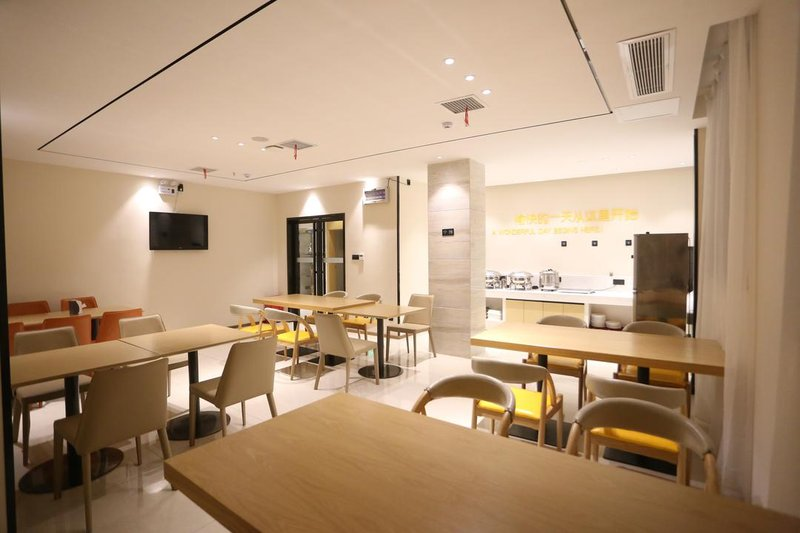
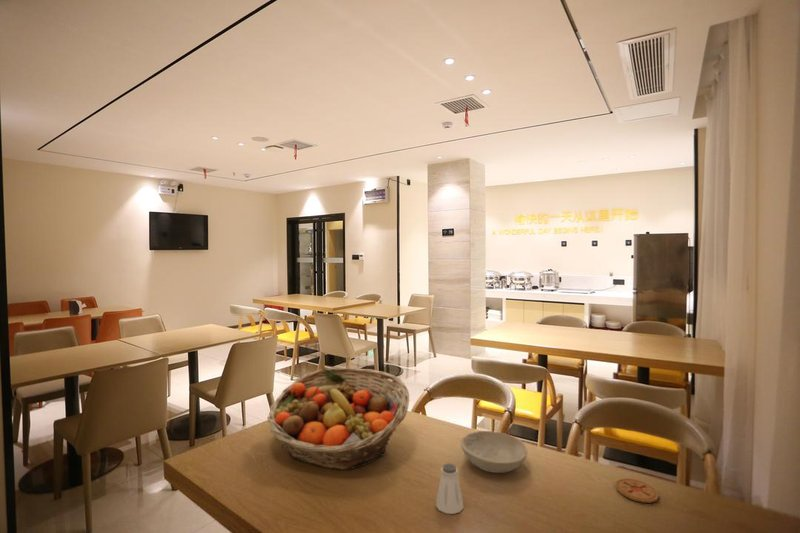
+ coaster (636, 490)
+ fruit basket (339, 413)
+ bowl (493, 453)
+ saltshaker (449, 485)
